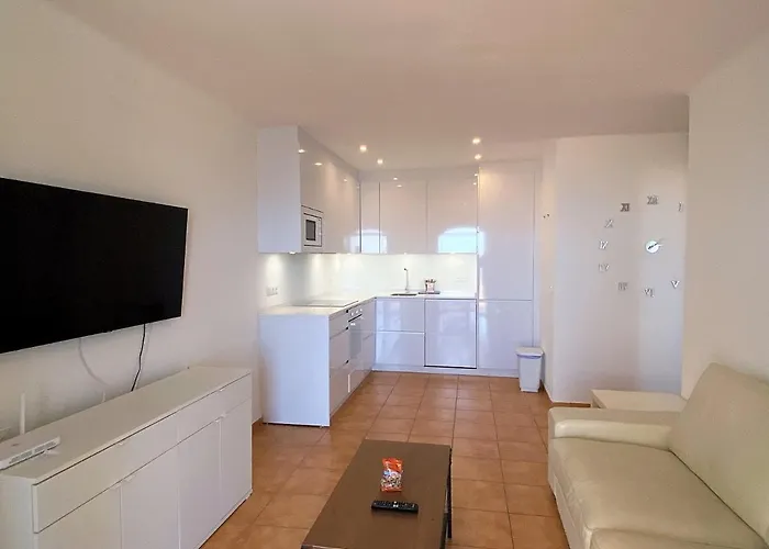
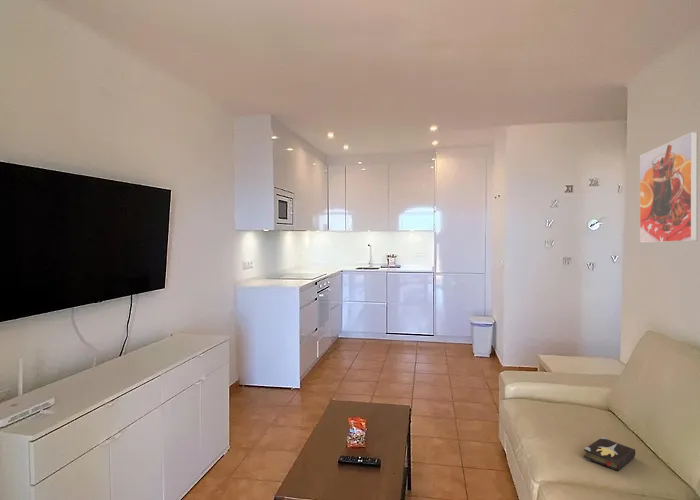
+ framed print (665, 193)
+ hardback book (609, 452)
